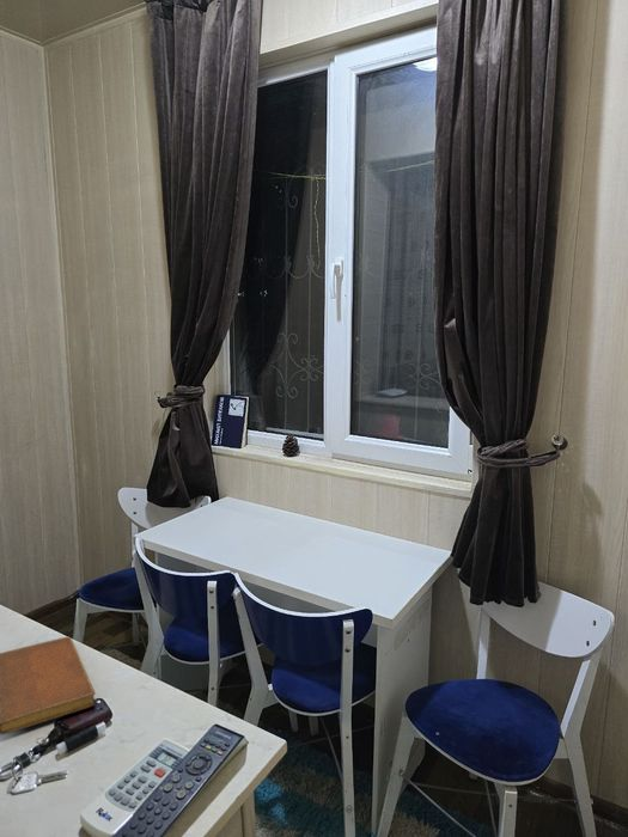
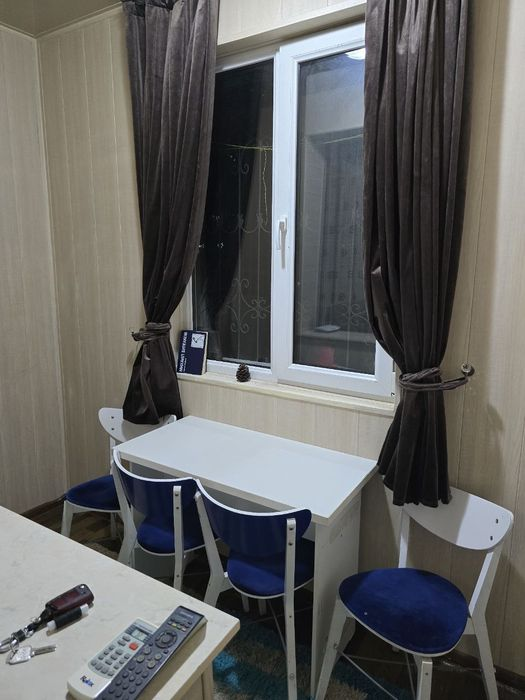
- notebook (38, 679)
